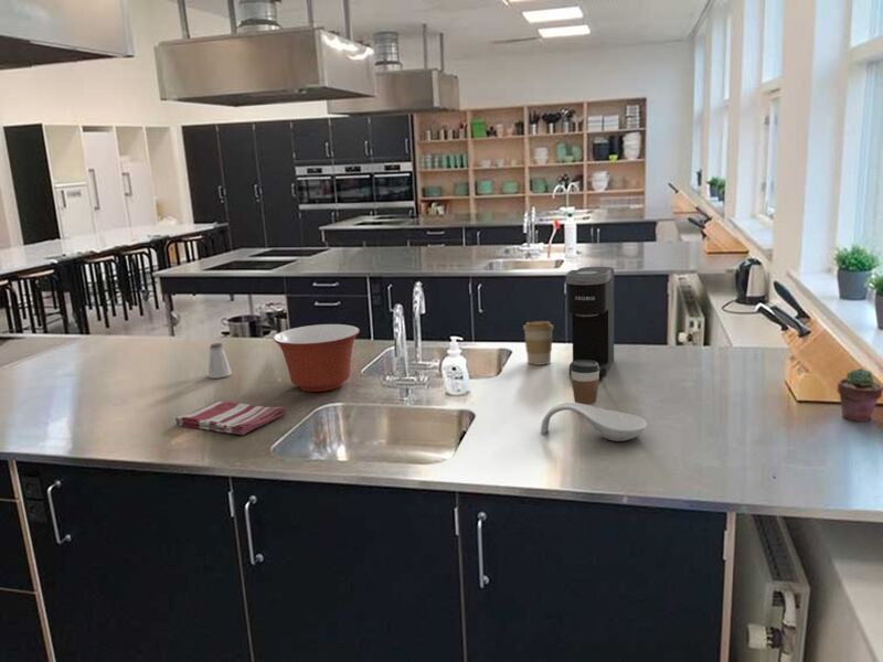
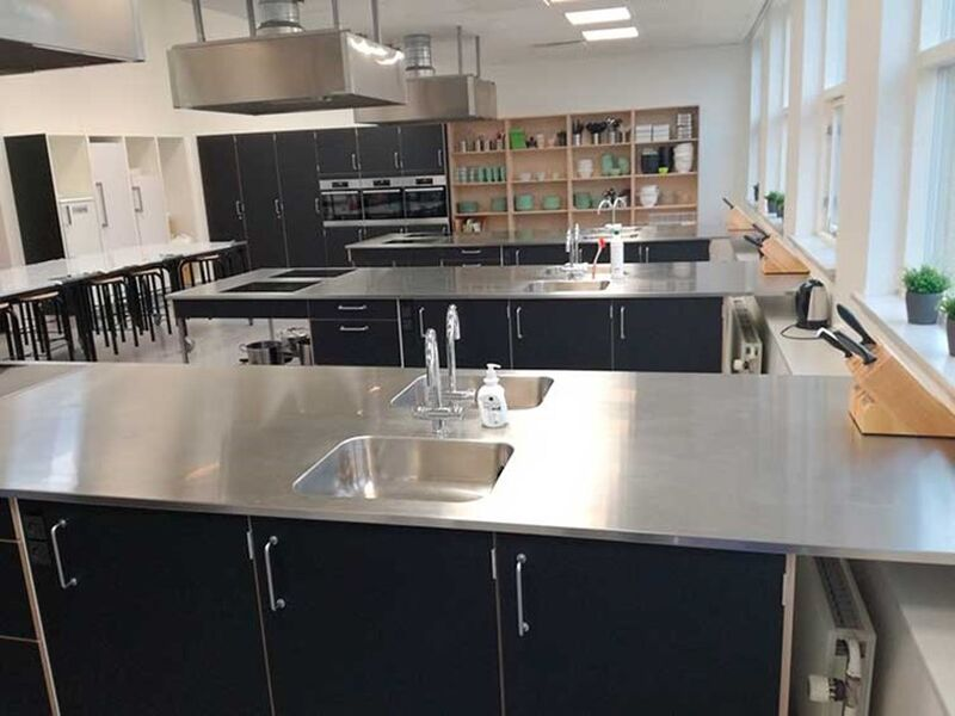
- coffee cup (539, 341)
- saltshaker (217, 360)
- dish towel (230, 414)
- coffee cup (585, 385)
- coffee maker (592, 319)
- potted succulent (859, 394)
- mixing bowl (319, 359)
- spoon rest (593, 420)
